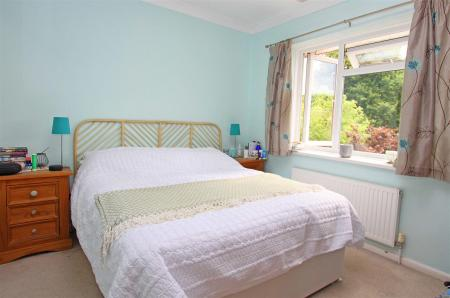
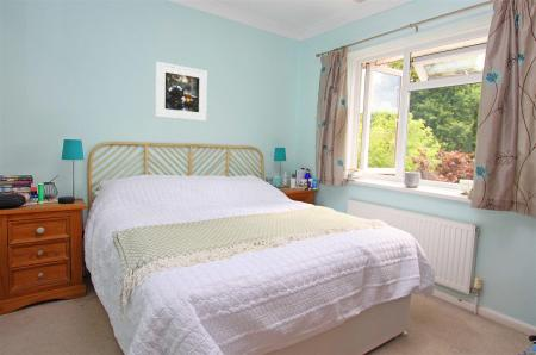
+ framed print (182, 93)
